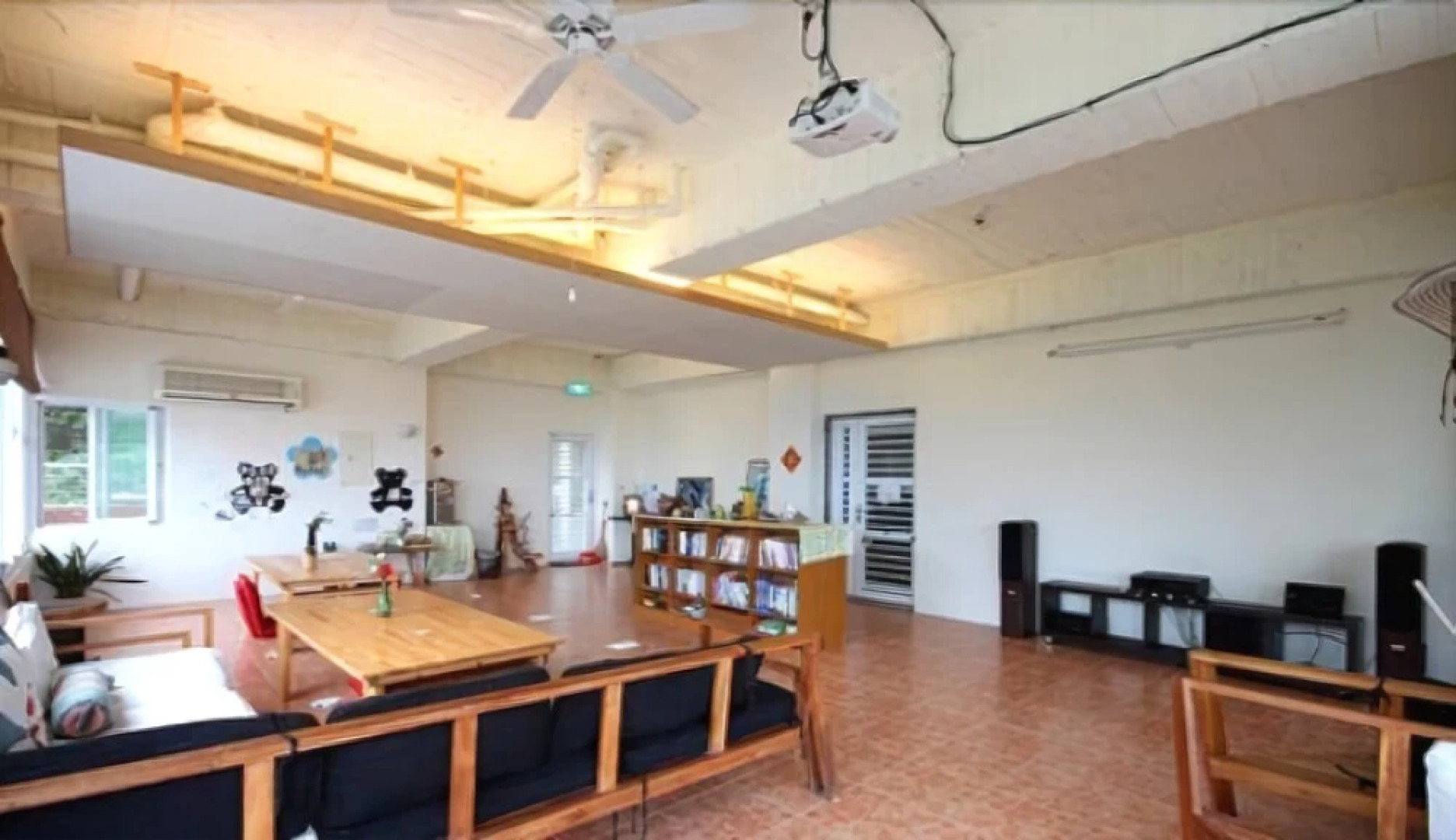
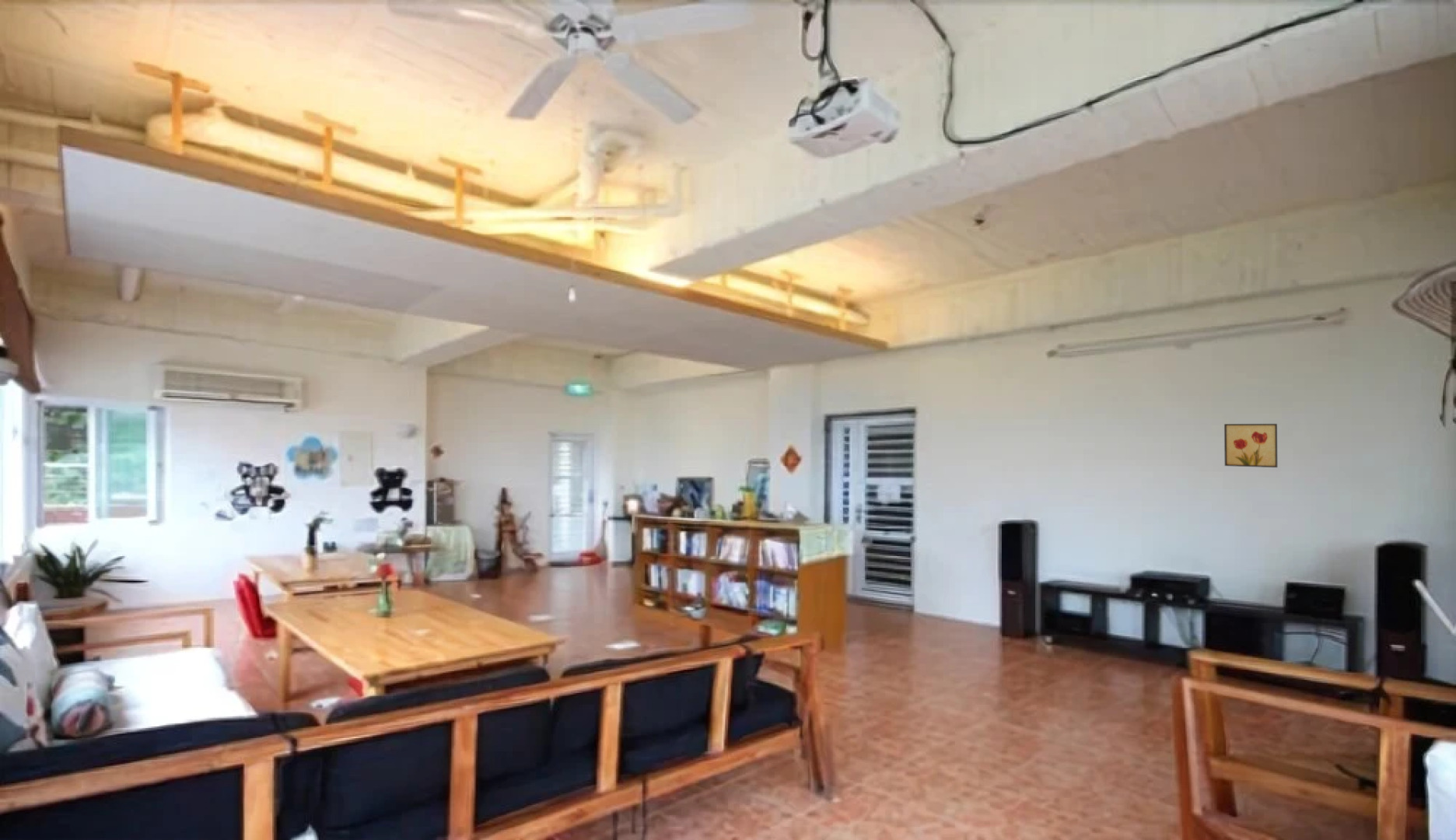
+ wall art (1250, 445)
